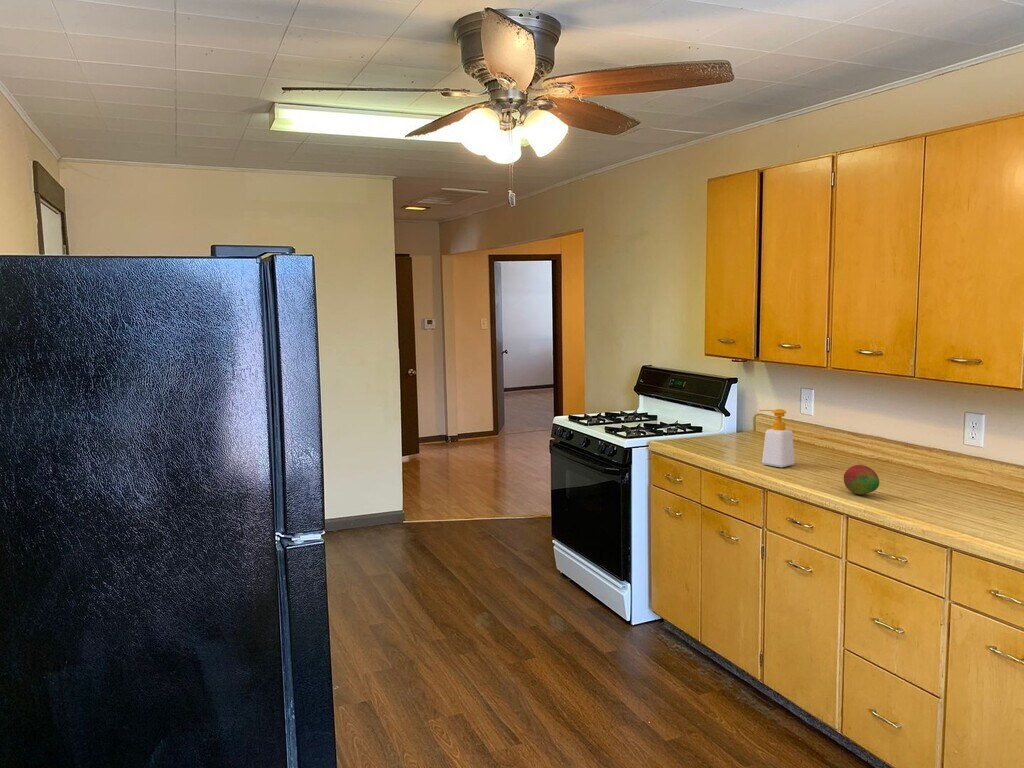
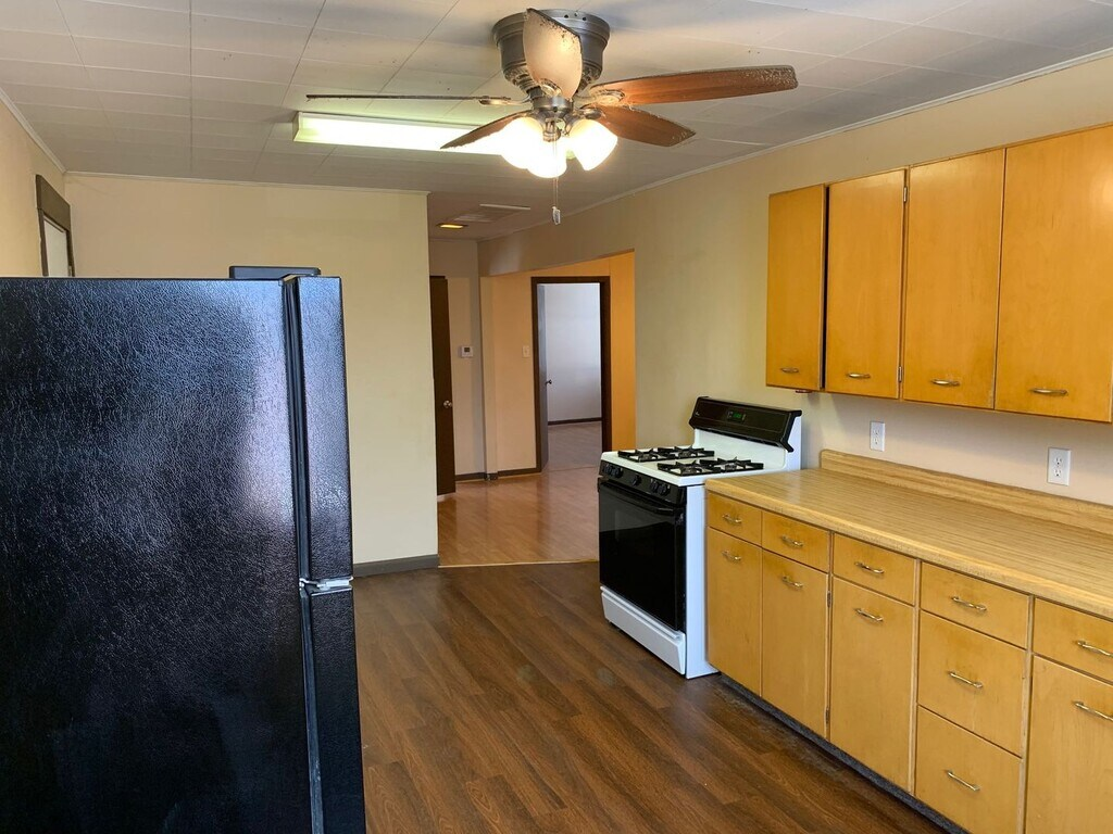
- fruit (860, 480)
- soap bottle (774, 436)
